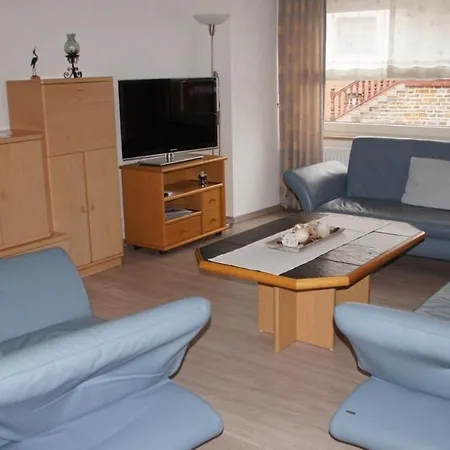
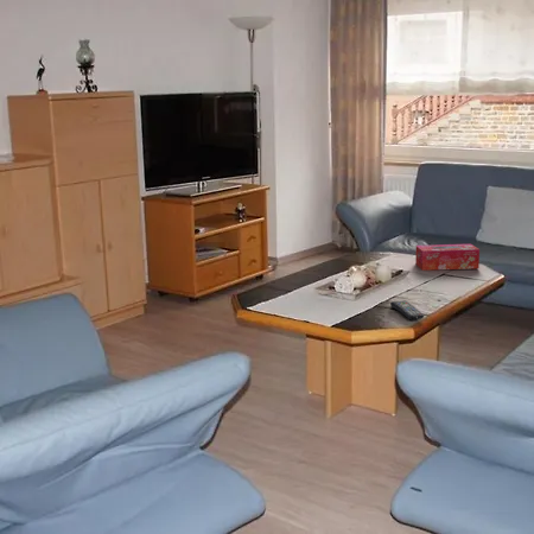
+ remote control (406, 309)
+ tissue box (446, 256)
